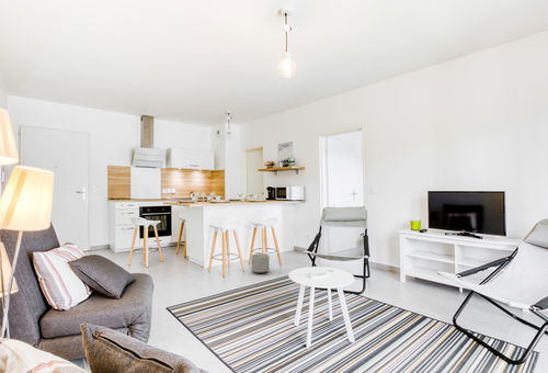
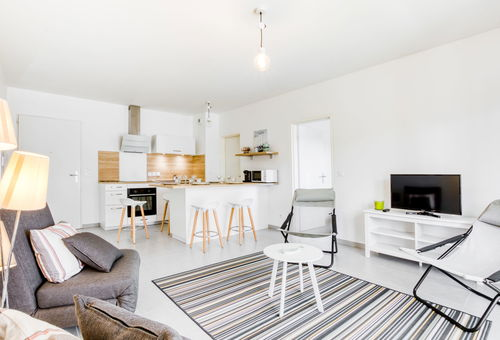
- planter (260, 263)
